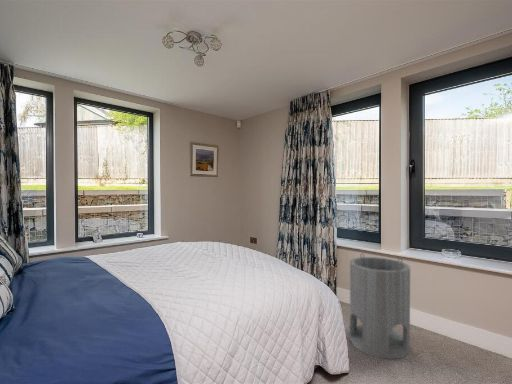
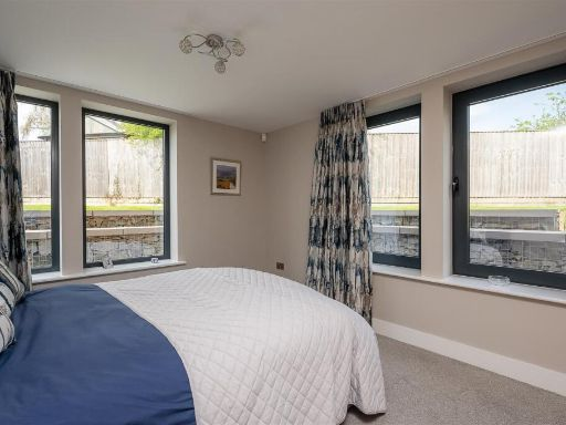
- cylinder (378, 300)
